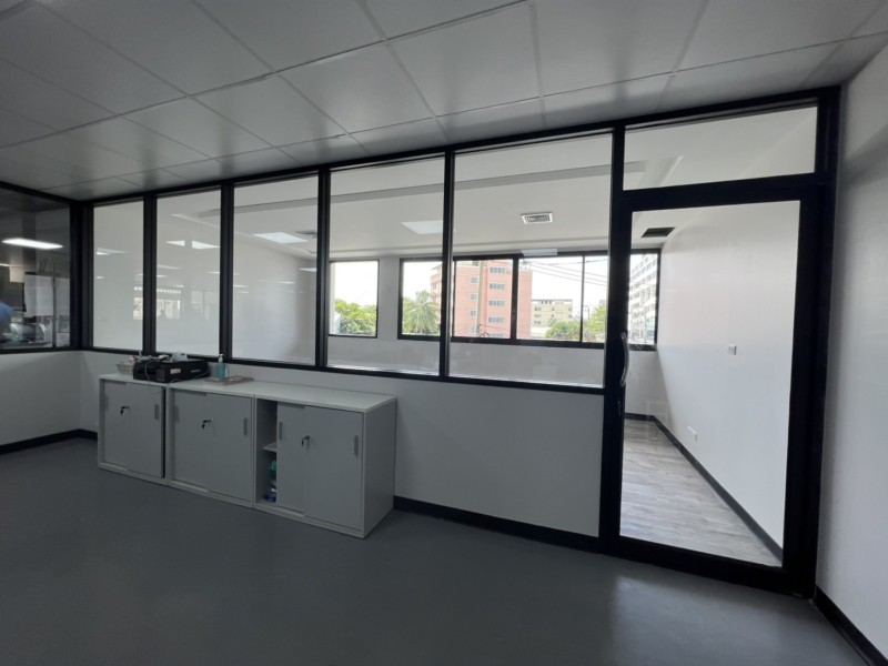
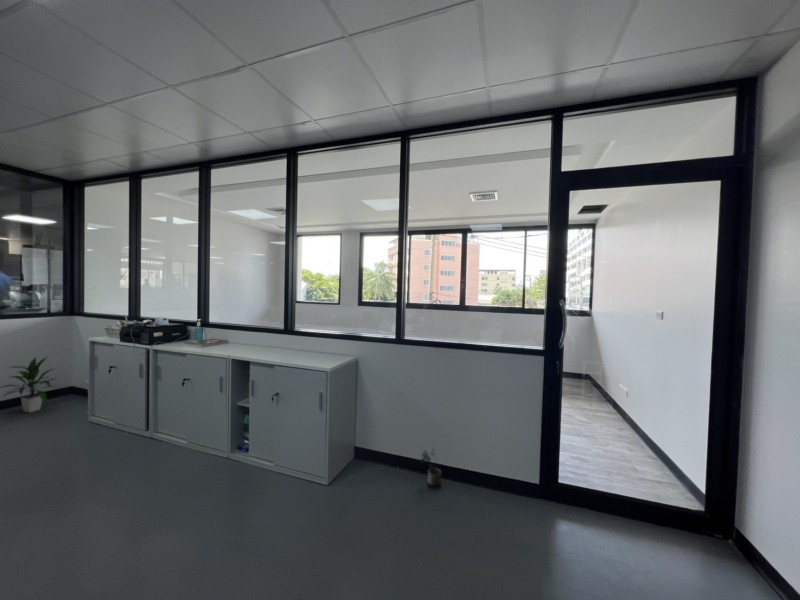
+ indoor plant (31, 384)
+ potted plant (431, 466)
